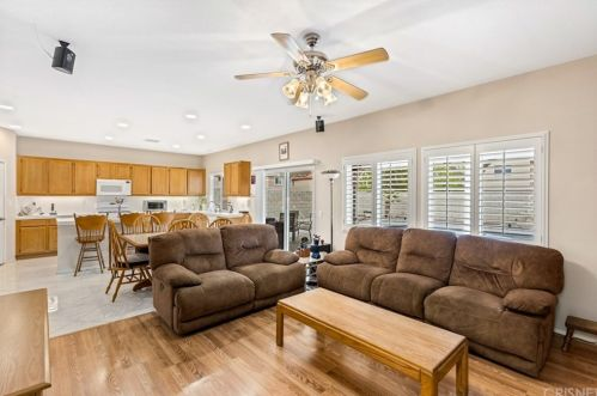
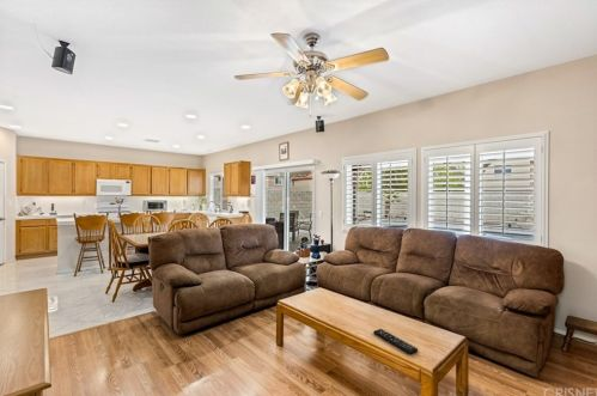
+ remote control (394, 340)
